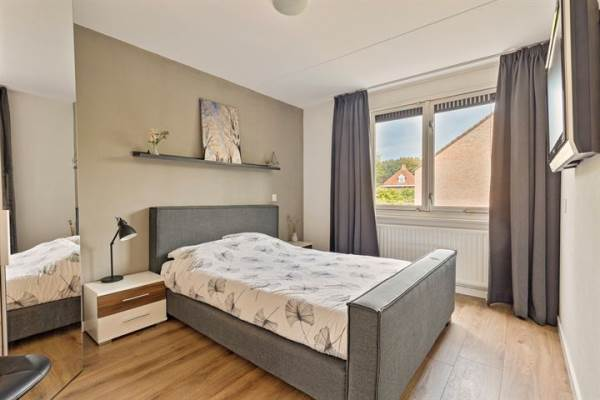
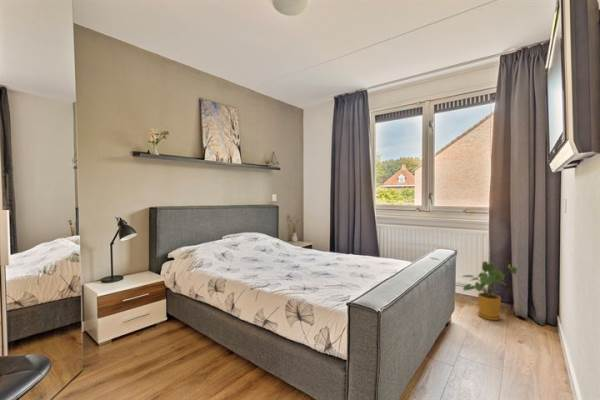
+ house plant (487, 289)
